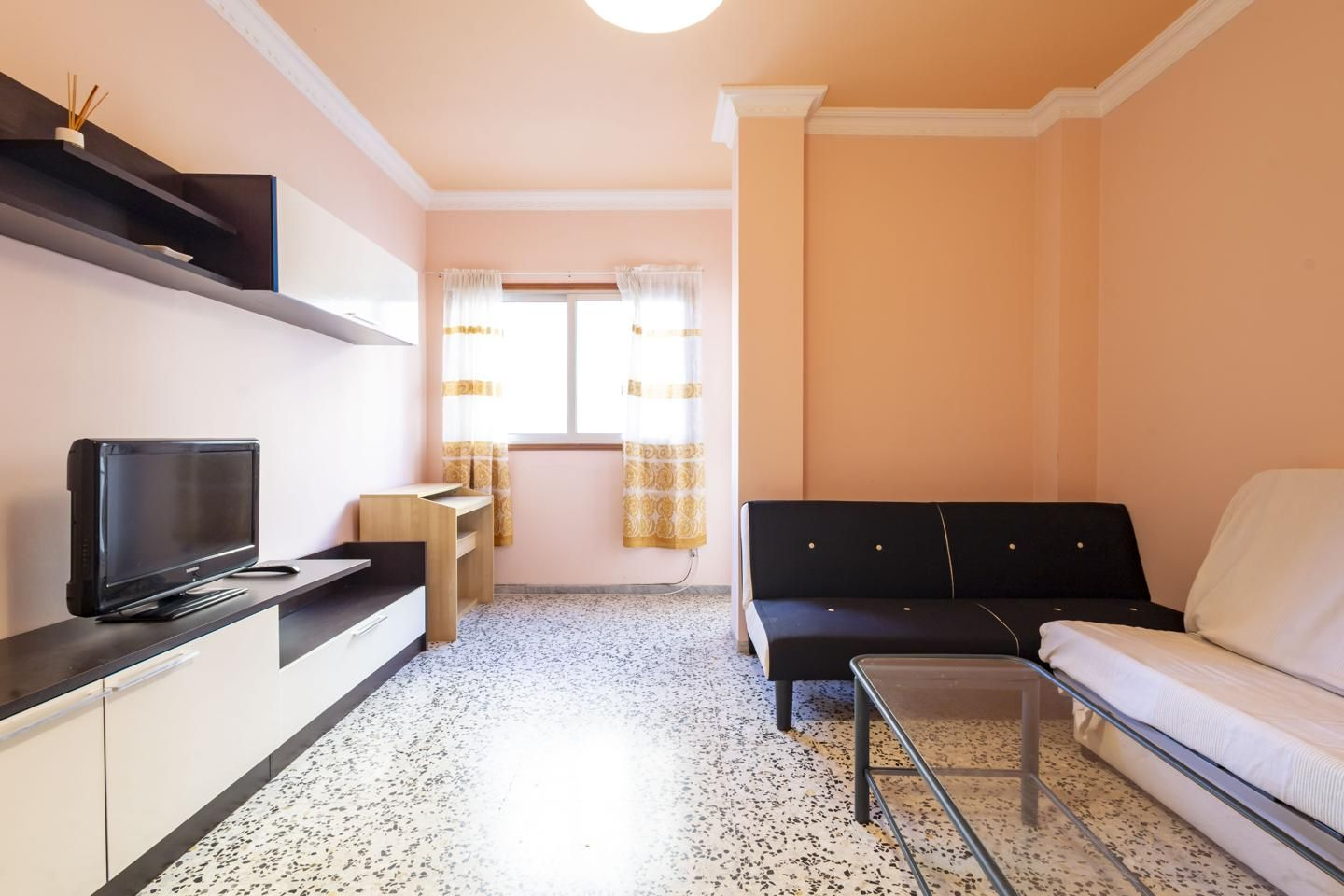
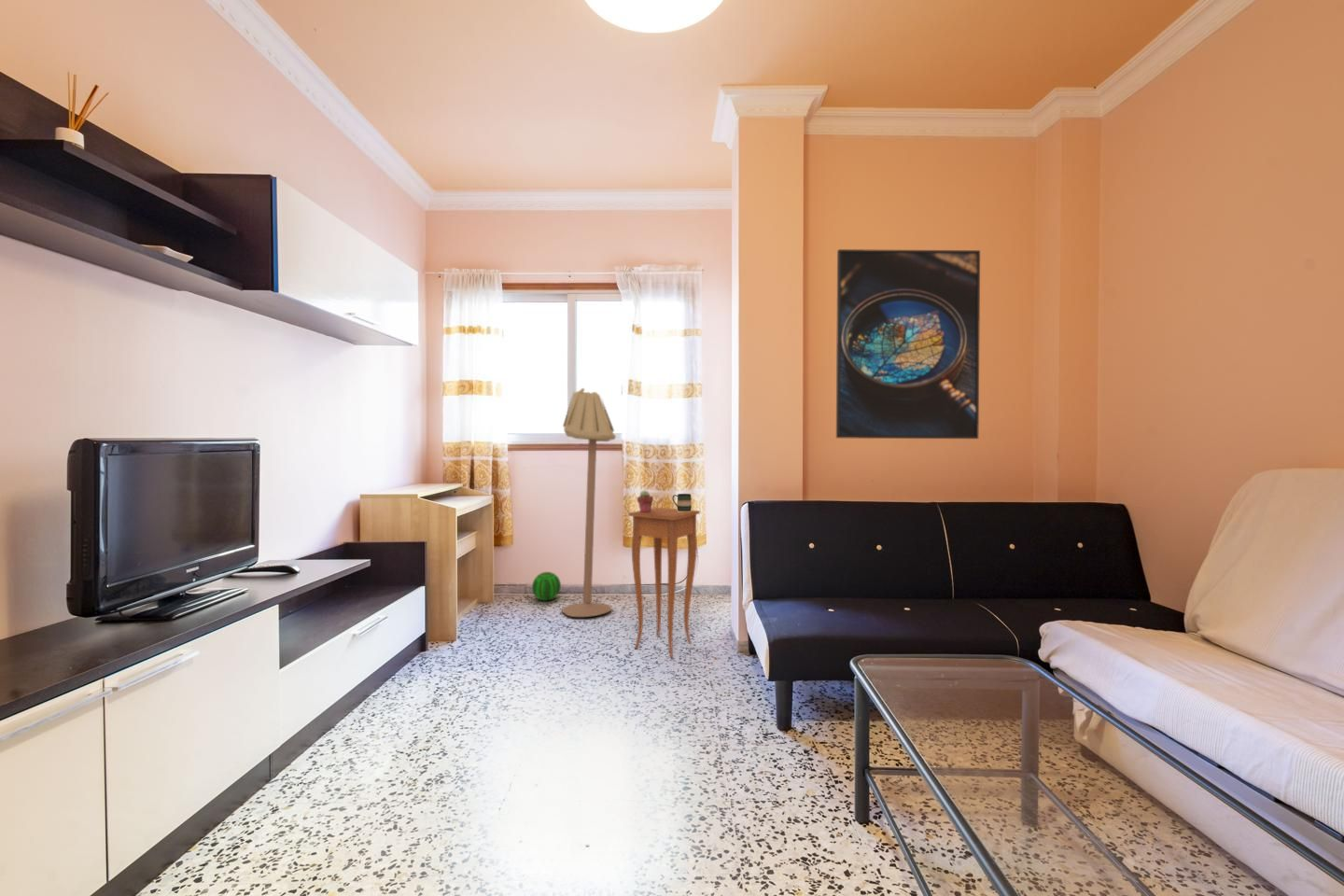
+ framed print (907, 344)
+ floor lamp (589, 497)
+ mug (681, 501)
+ ball (546, 585)
+ potted succulent (645, 500)
+ side table (661, 579)
